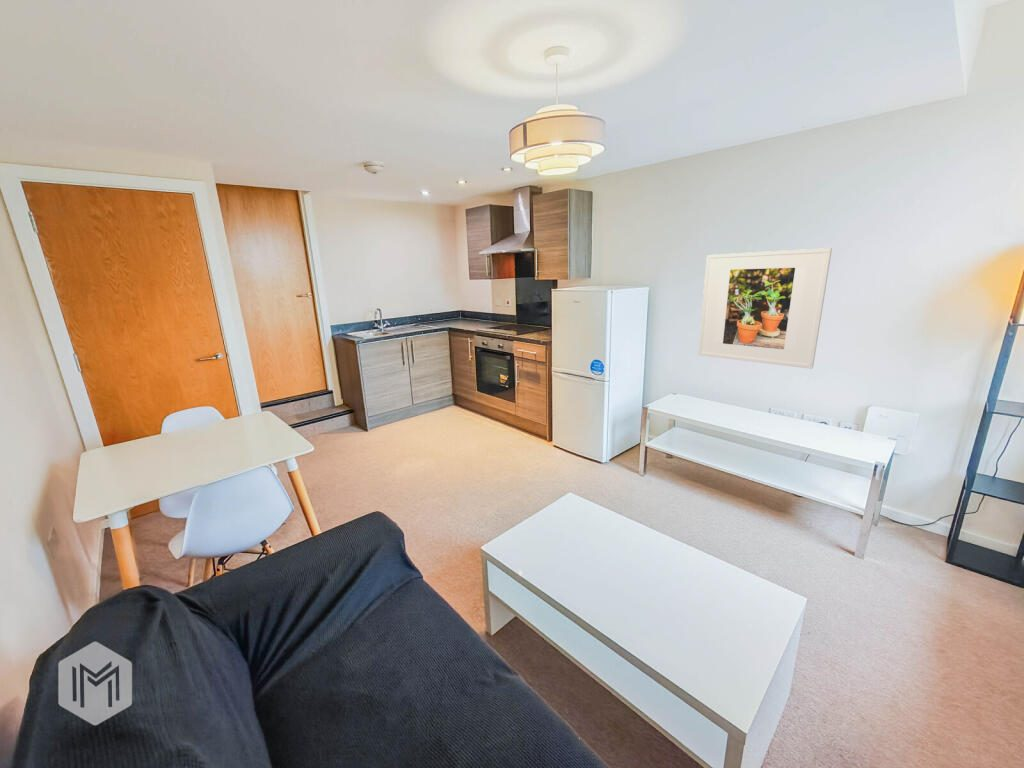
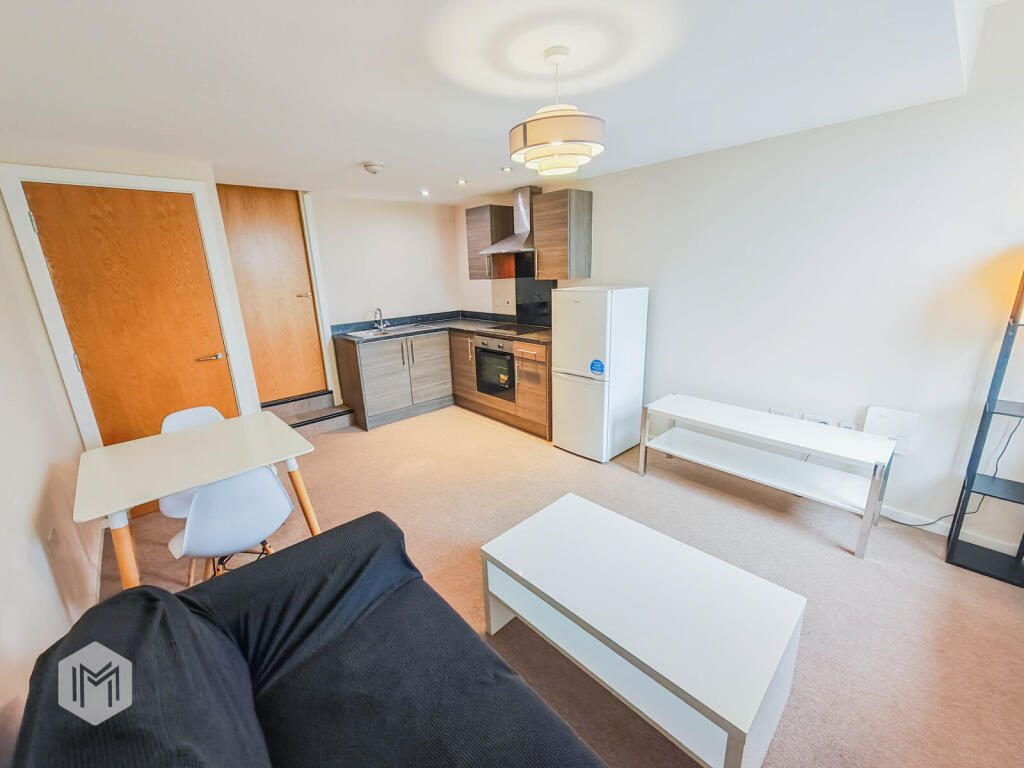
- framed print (756, 308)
